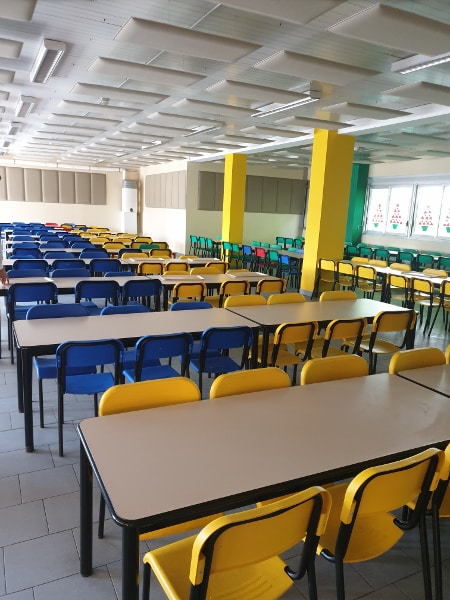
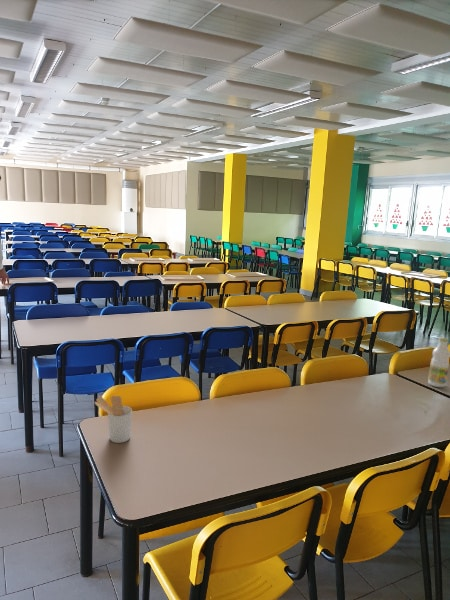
+ utensil holder (113, 417)
+ bottle (440, 361)
